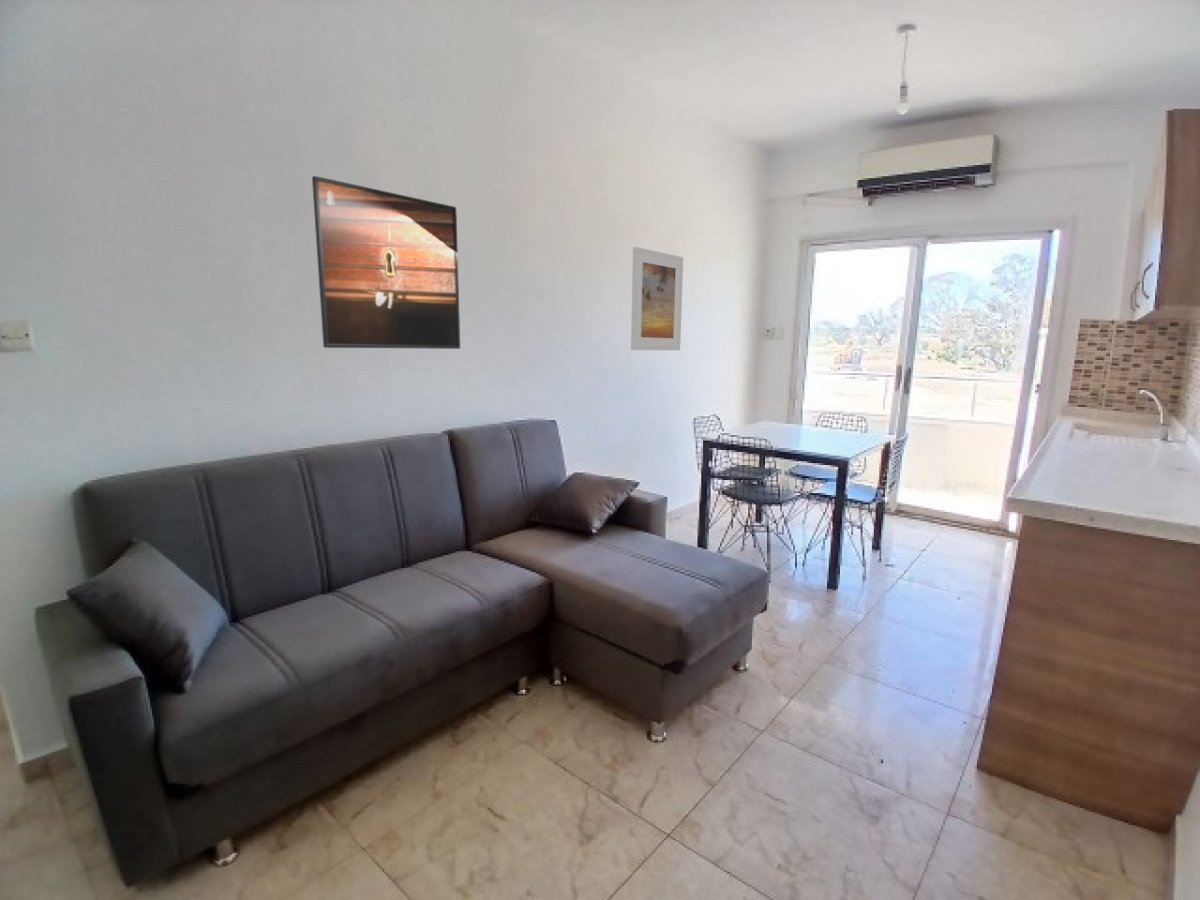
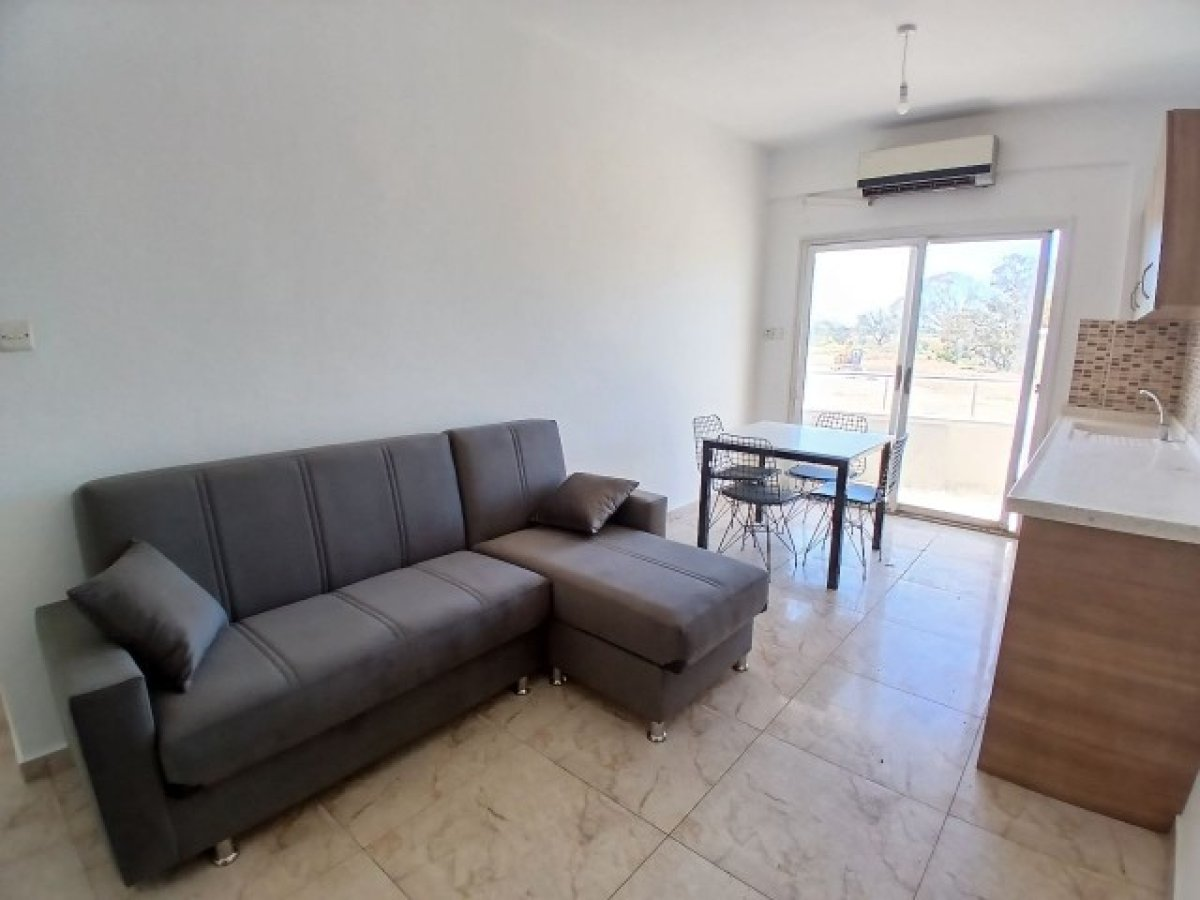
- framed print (658, 302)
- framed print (394, 272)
